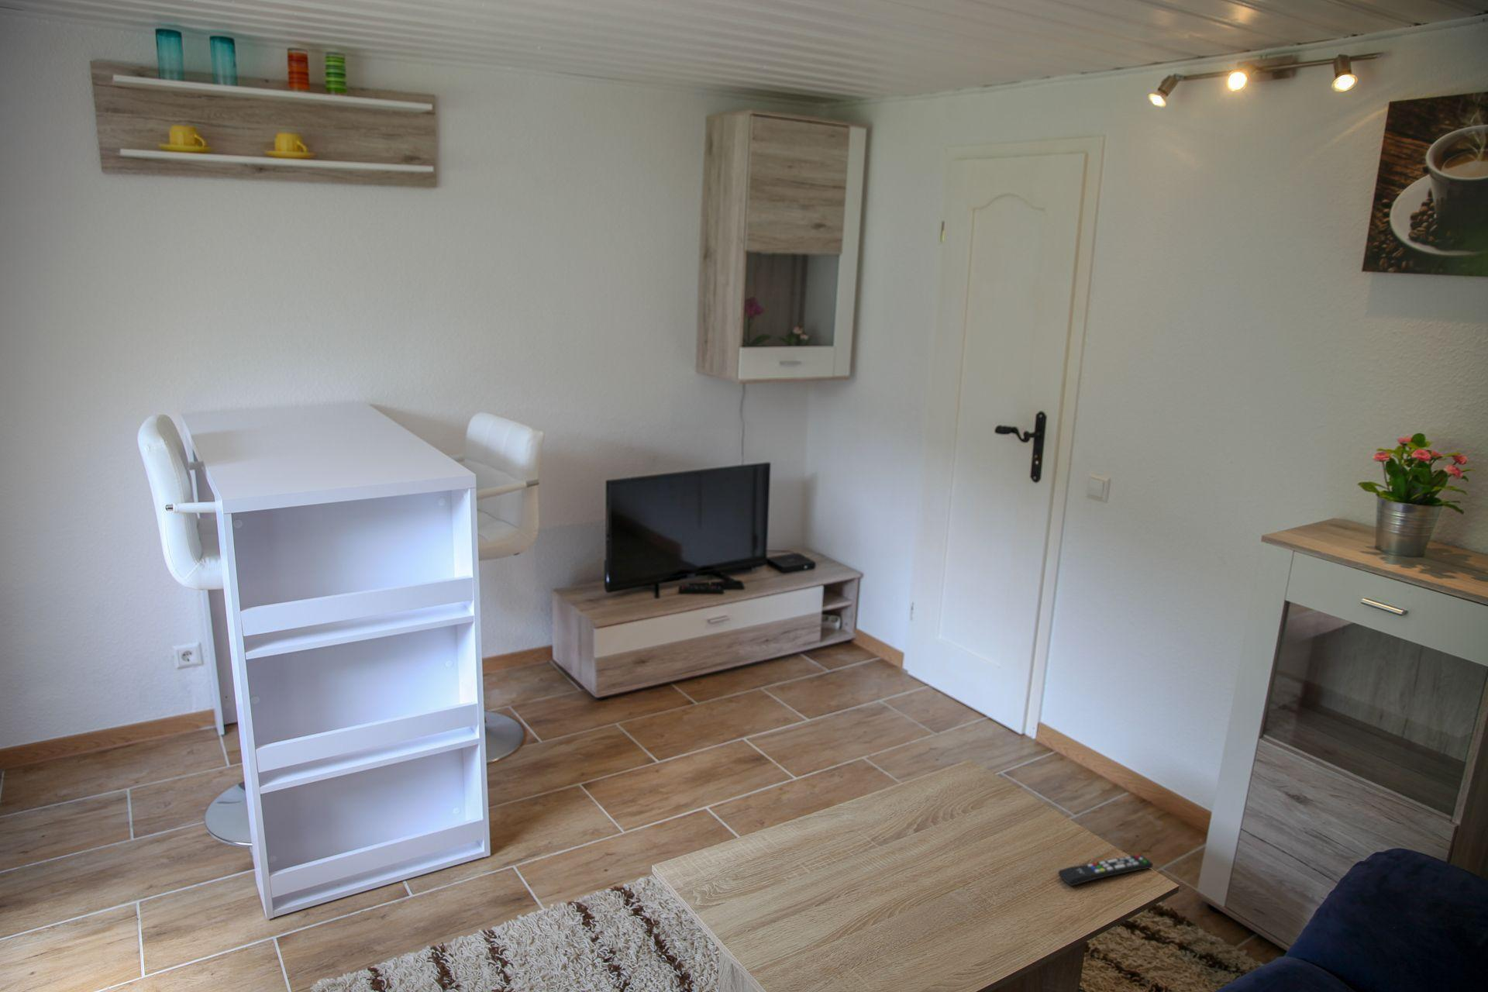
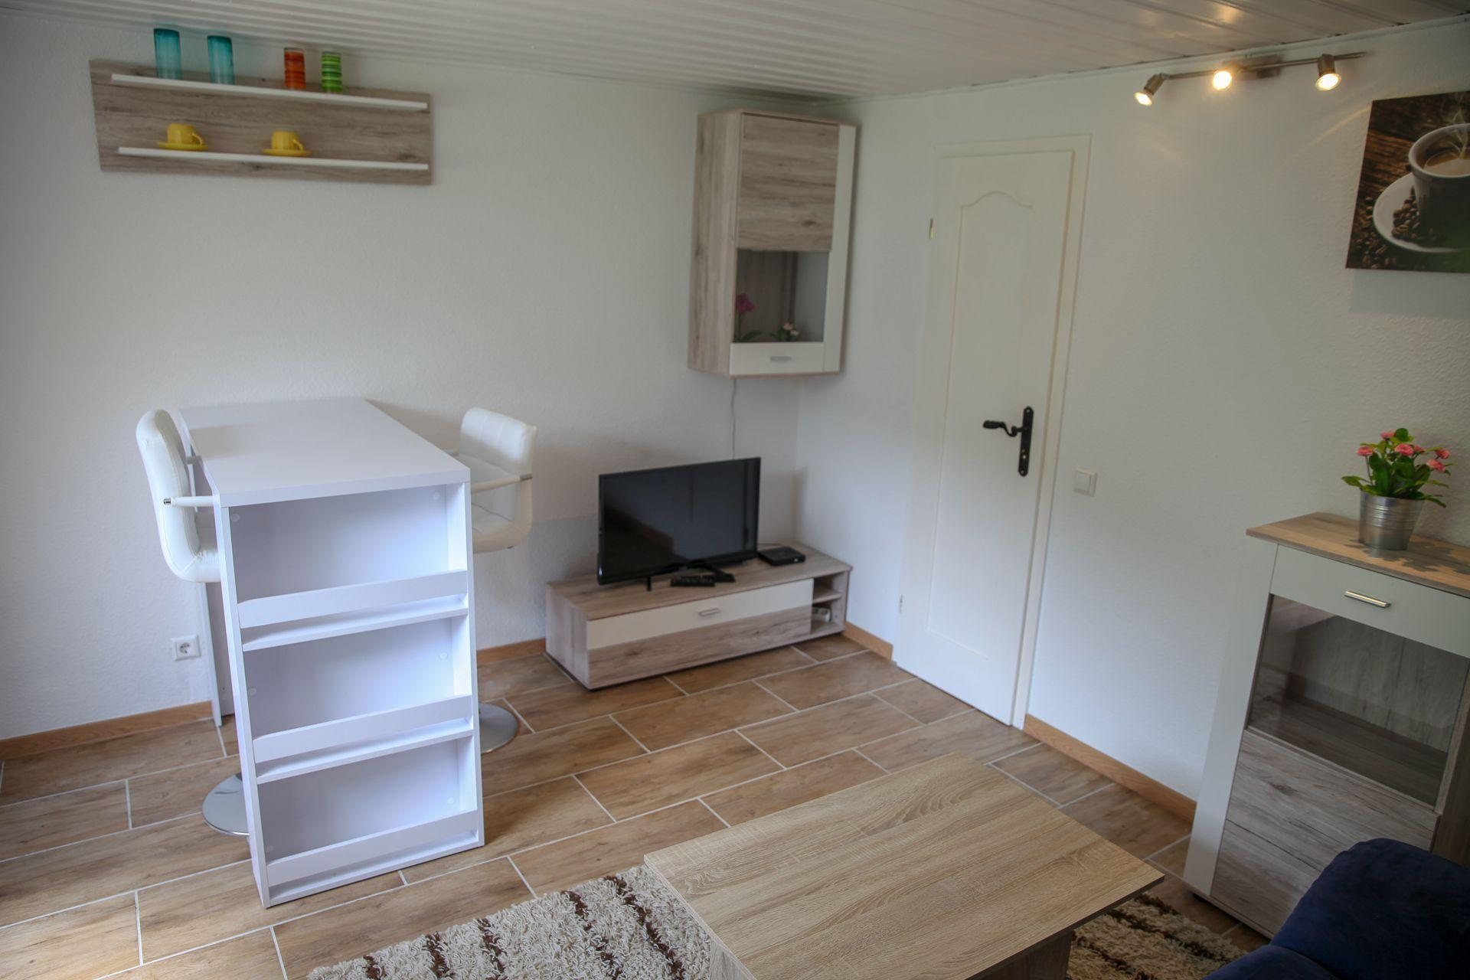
- remote control (1106, 868)
